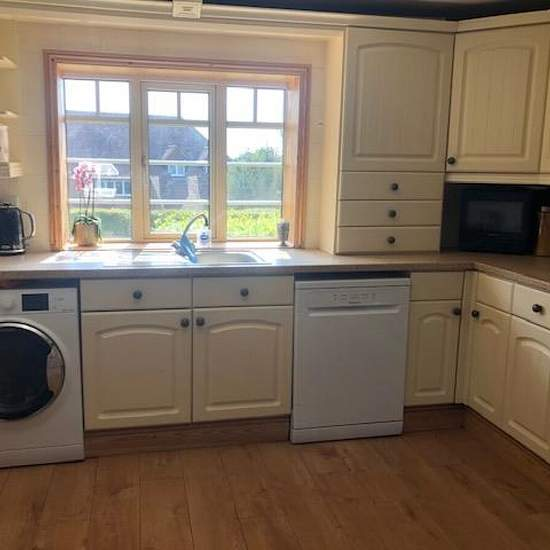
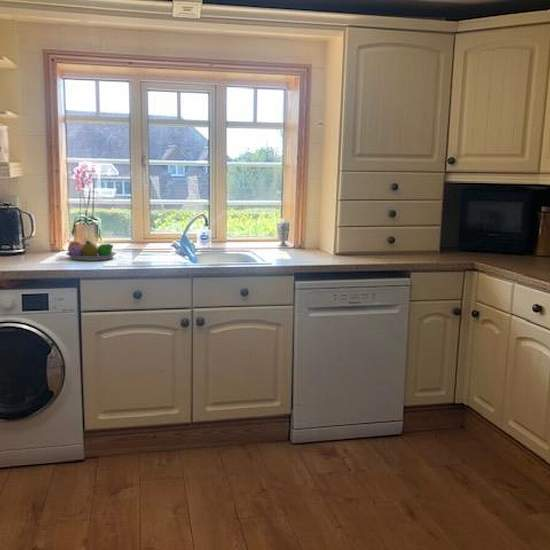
+ fruit bowl (92, 248)
